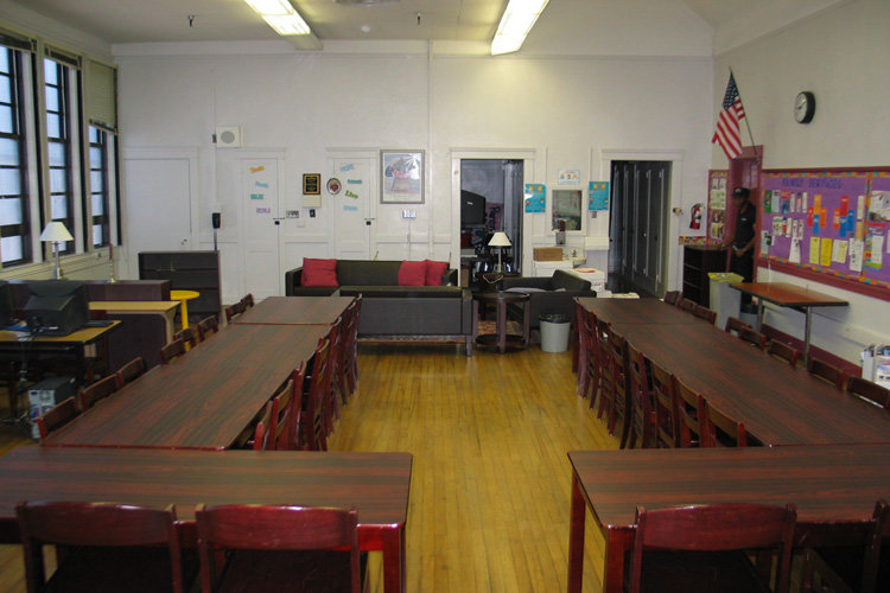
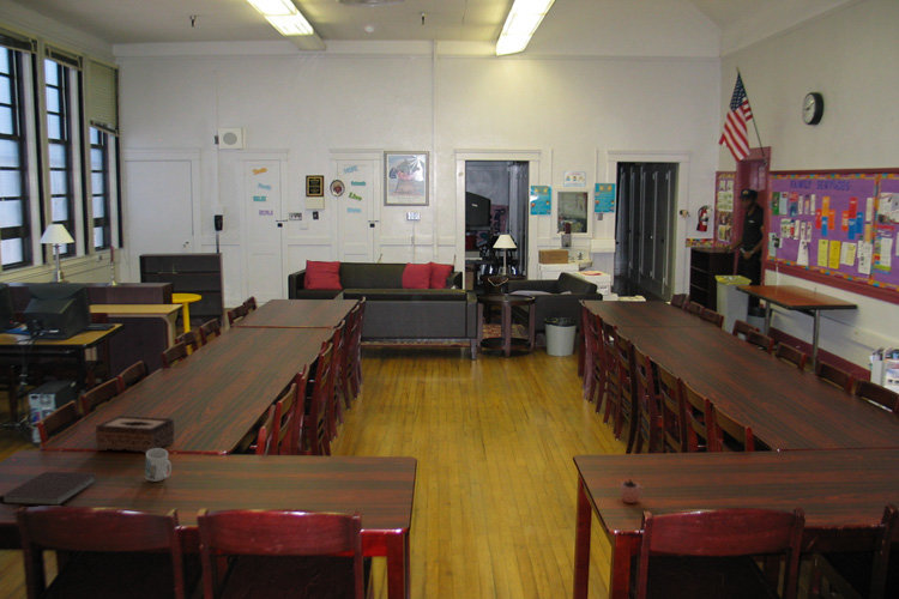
+ mug (159, 464)
+ cocoa (632, 485)
+ tissue box (135, 434)
+ notebook (50, 488)
